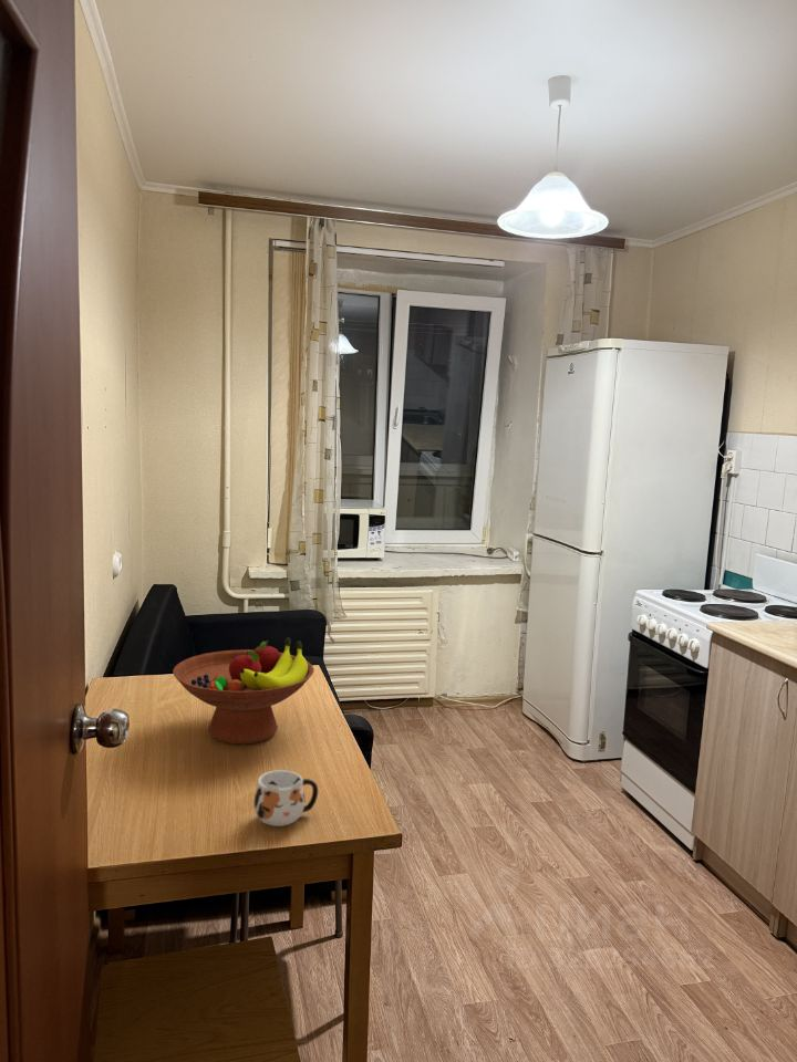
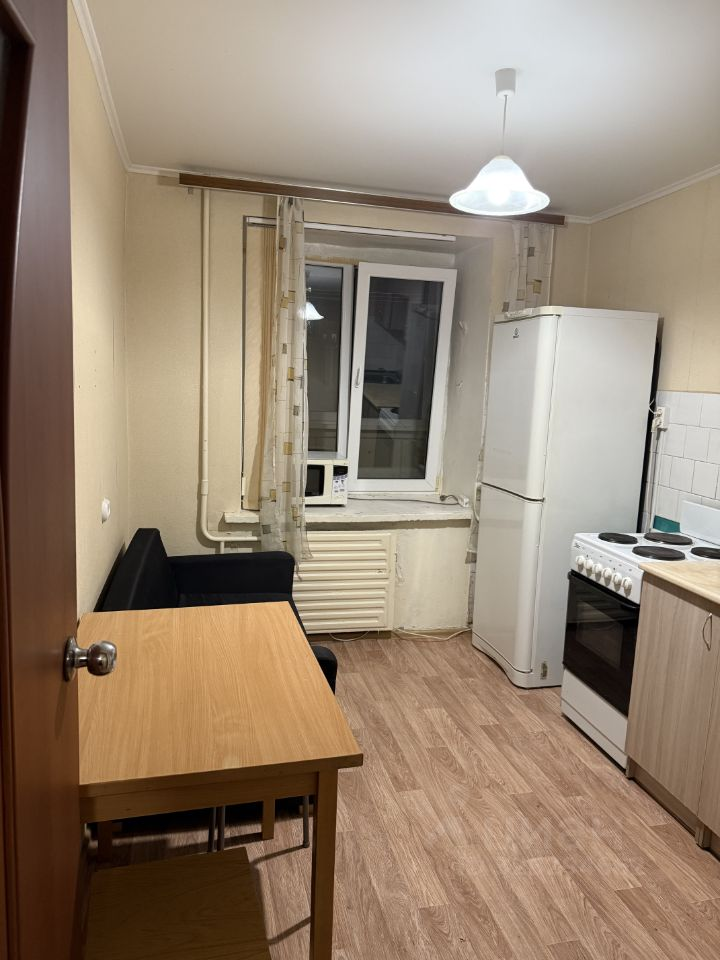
- mug (287, 794)
- fruit bowl (244, 688)
